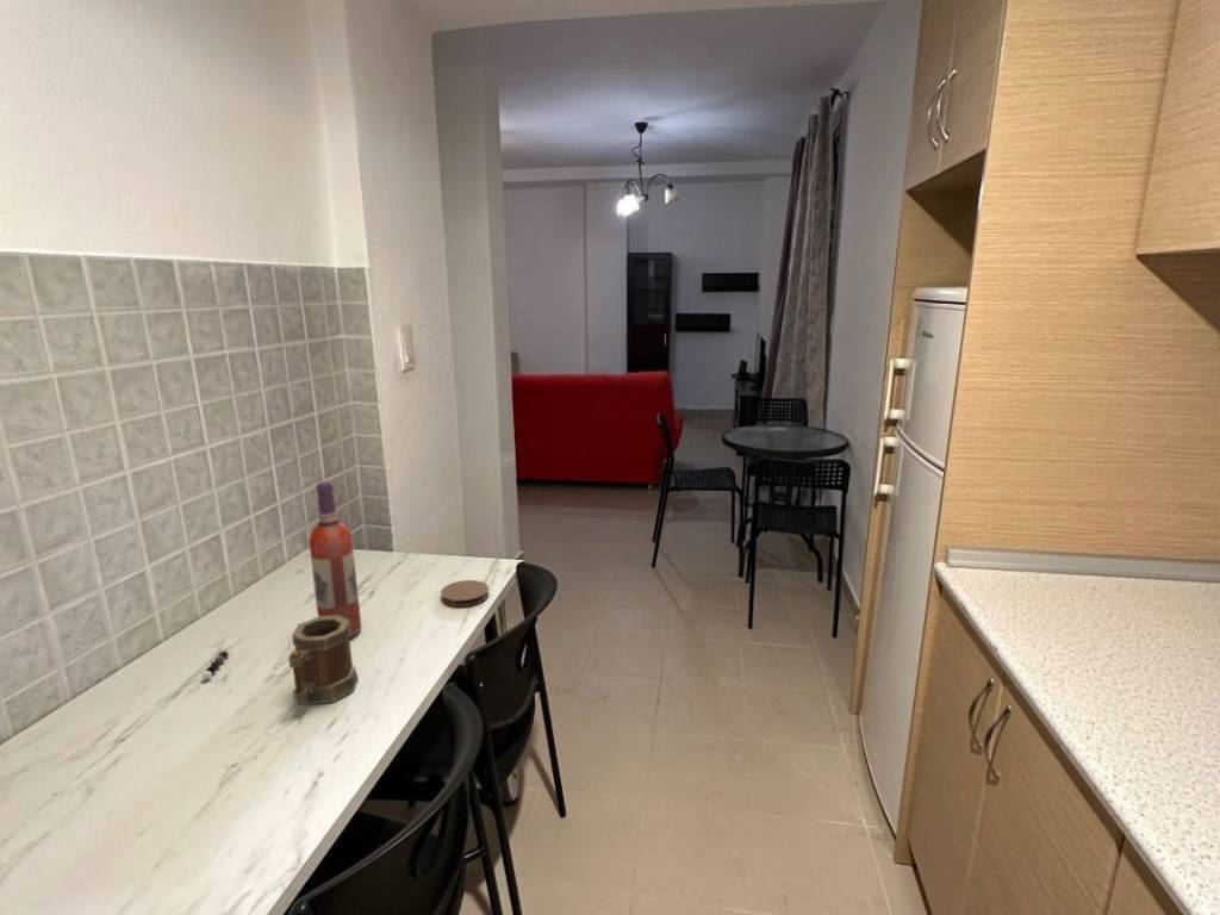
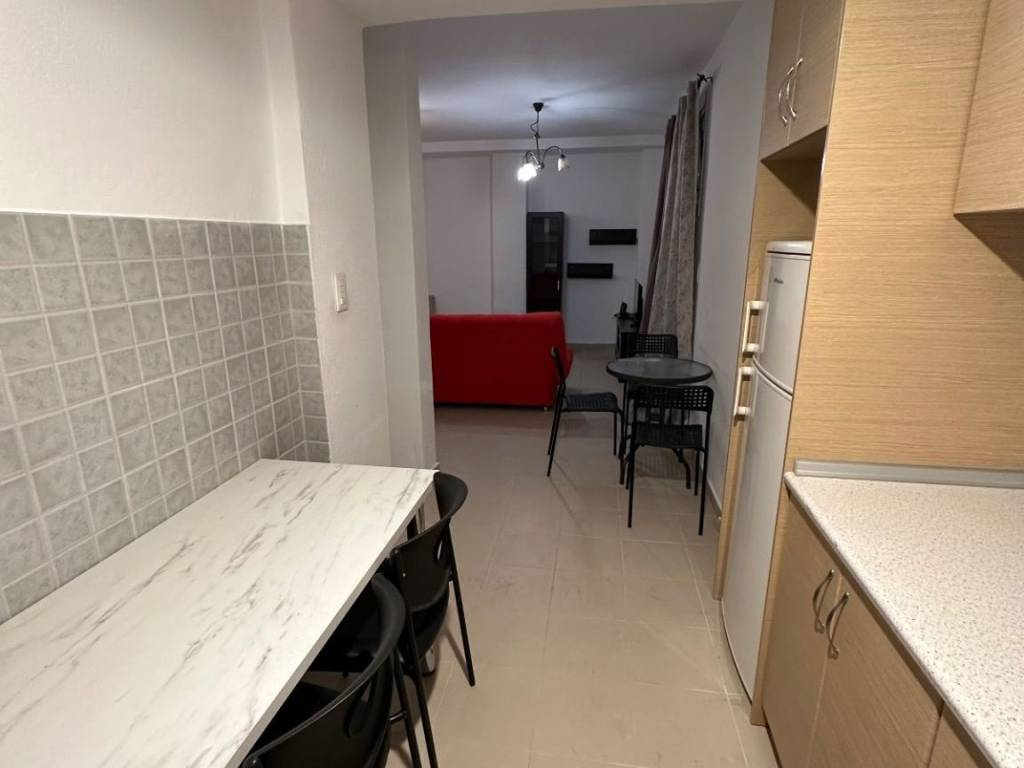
- pepper shaker (214, 664)
- wine bottle (332, 559)
- coaster (465, 592)
- mug (319, 661)
